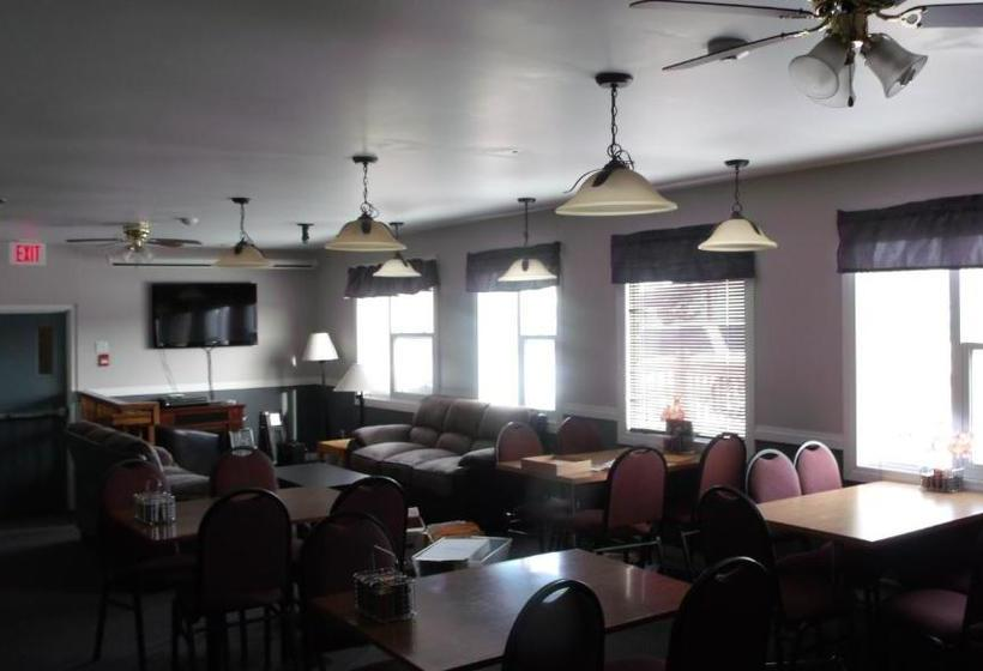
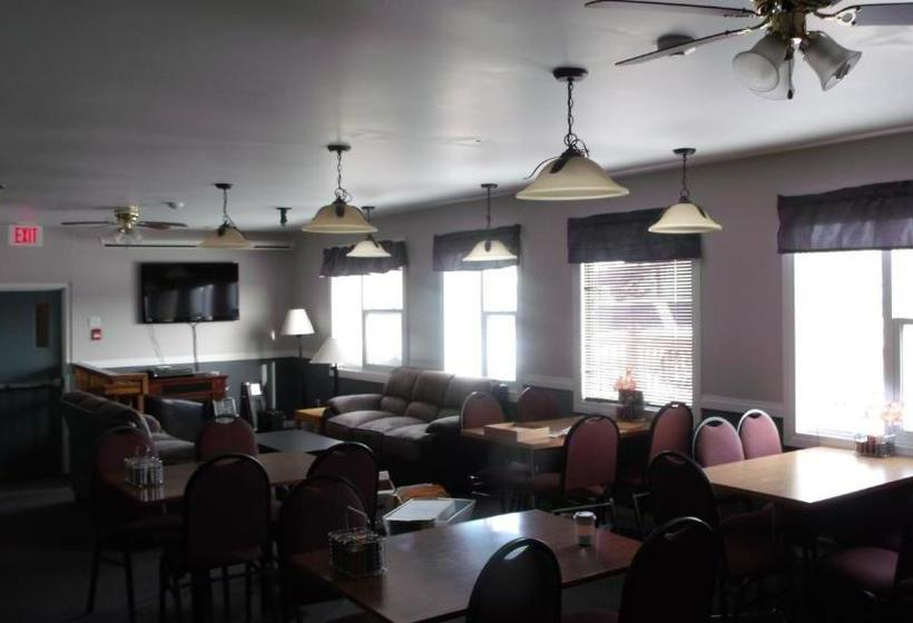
+ coffee cup (585, 528)
